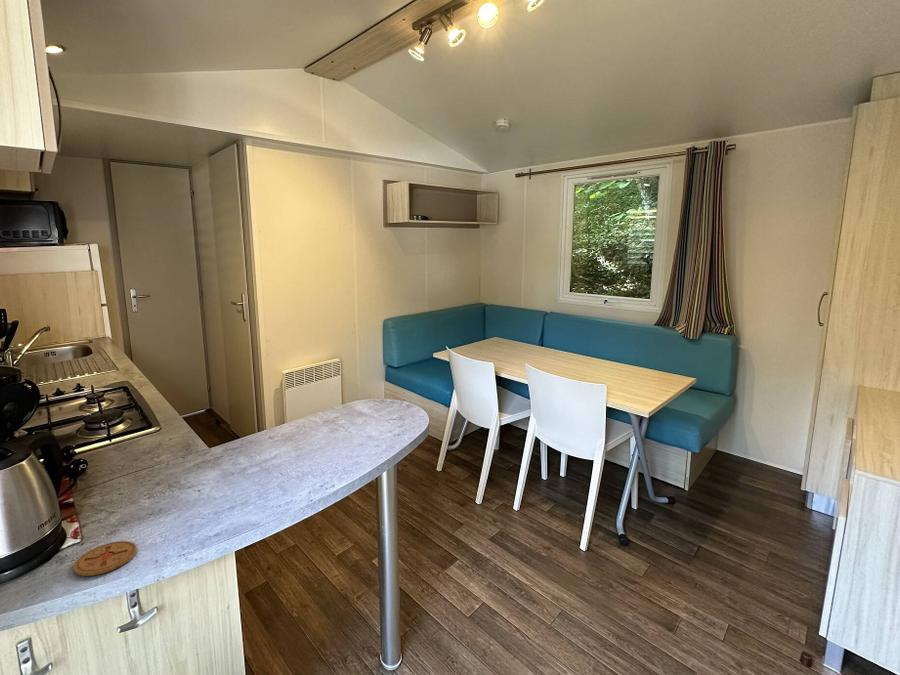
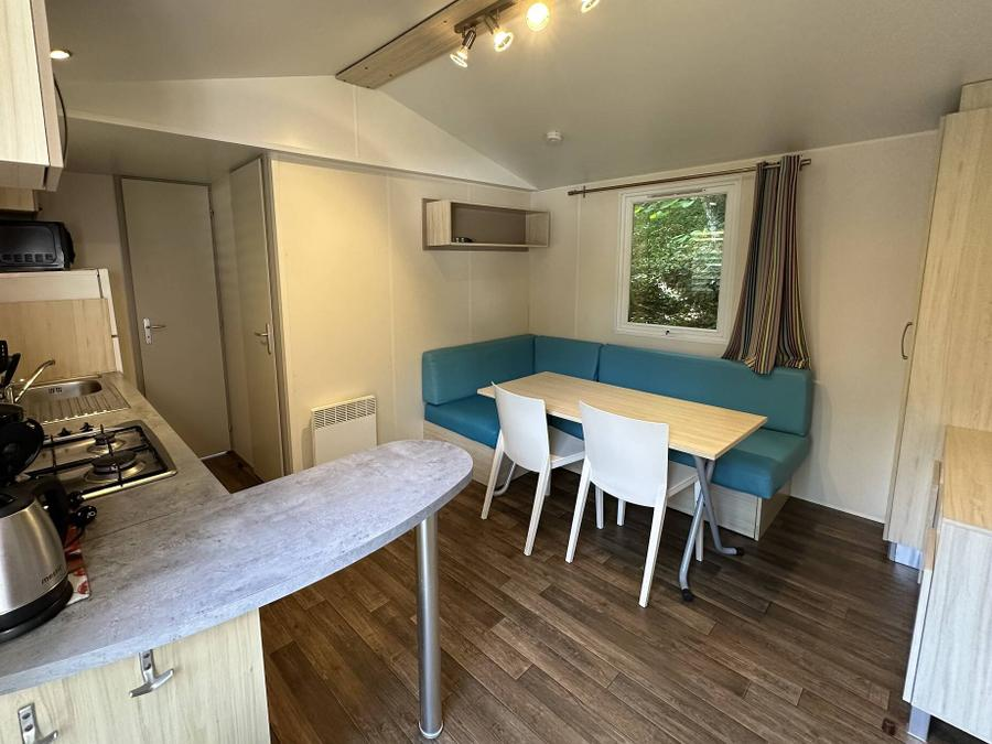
- coaster (106, 557)
